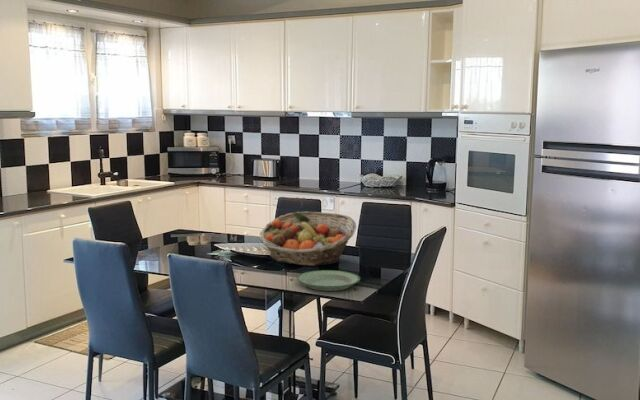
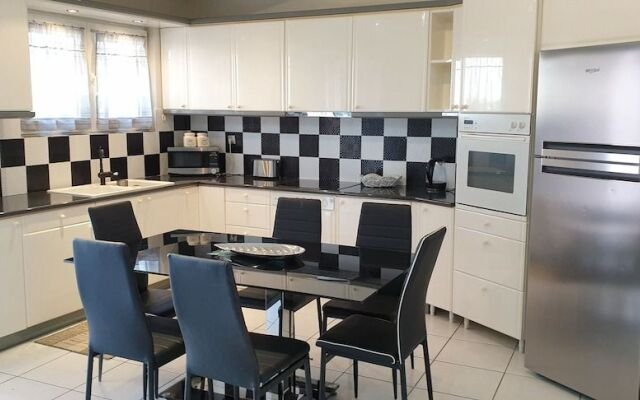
- fruit basket (307, 237)
- plate (328, 281)
